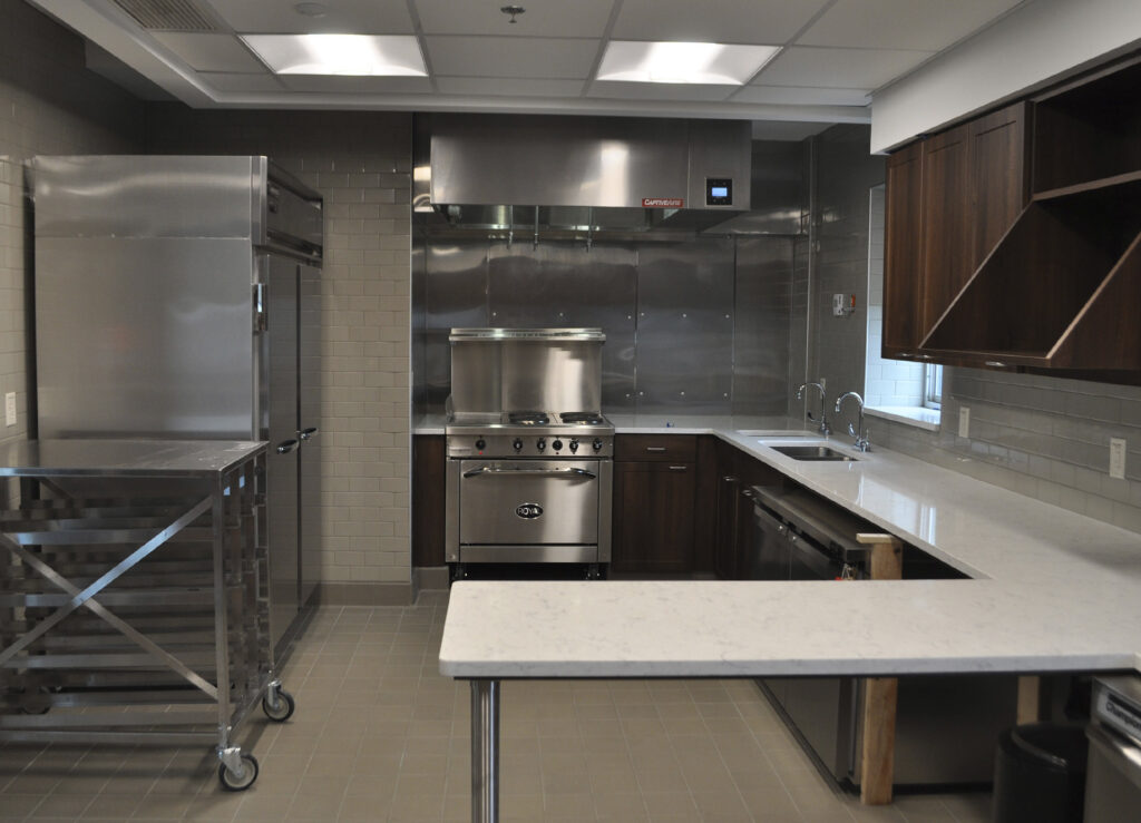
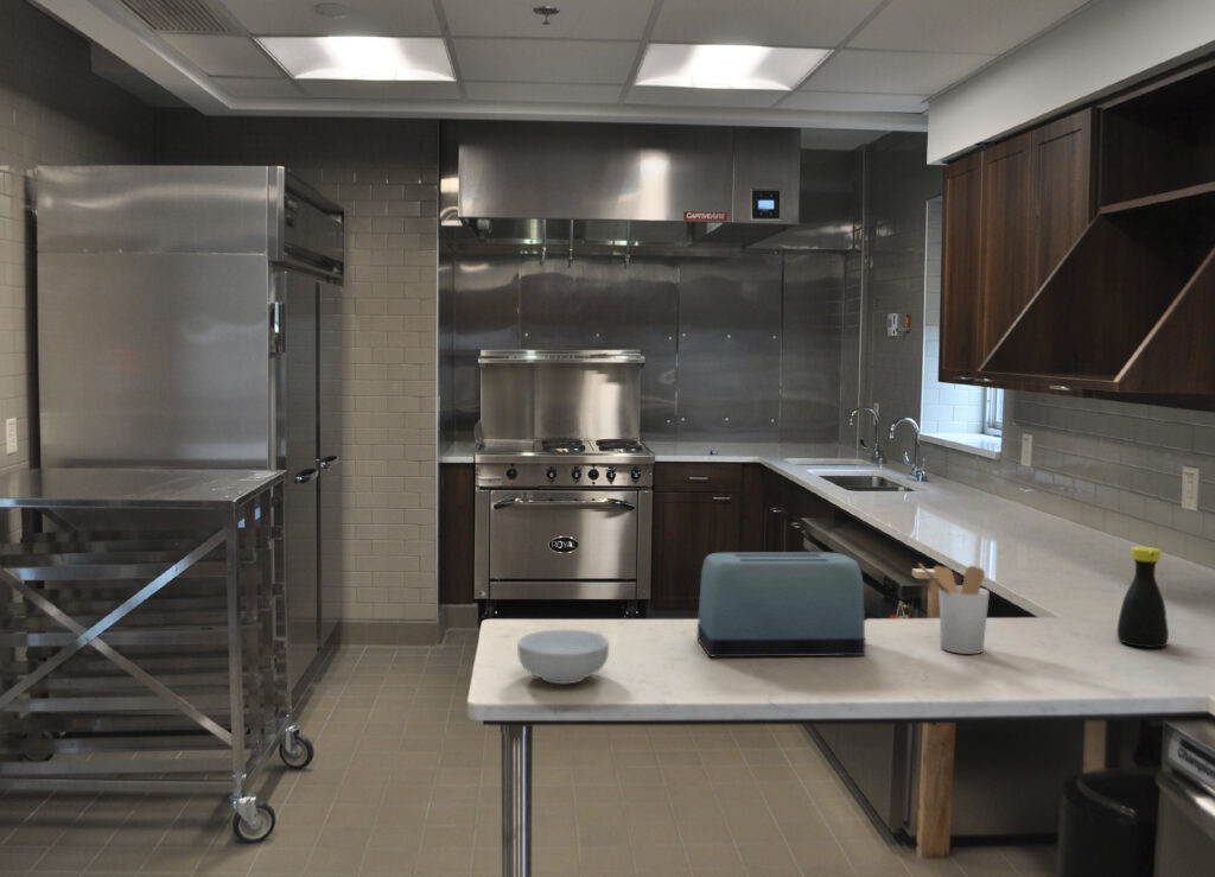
+ cereal bowl (562, 659)
+ bottle (1144, 595)
+ toaster (782, 602)
+ utensil holder (950, 604)
